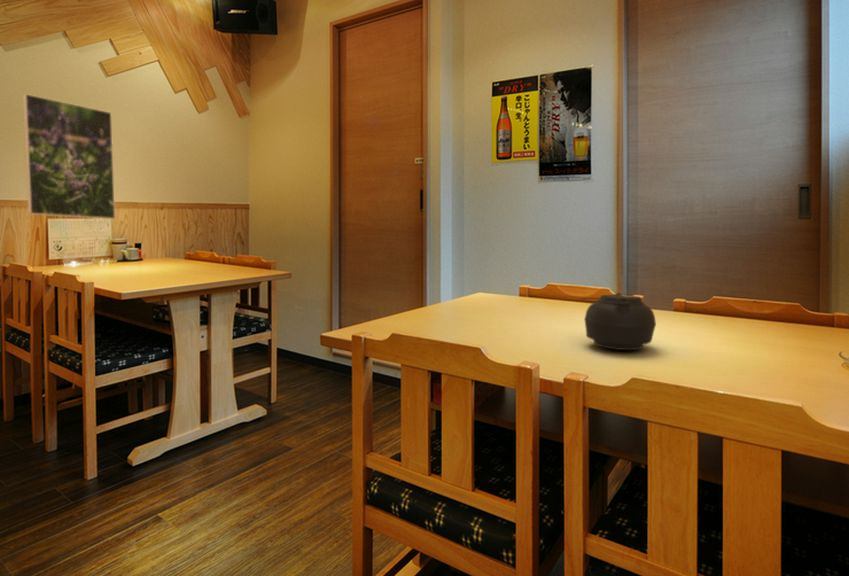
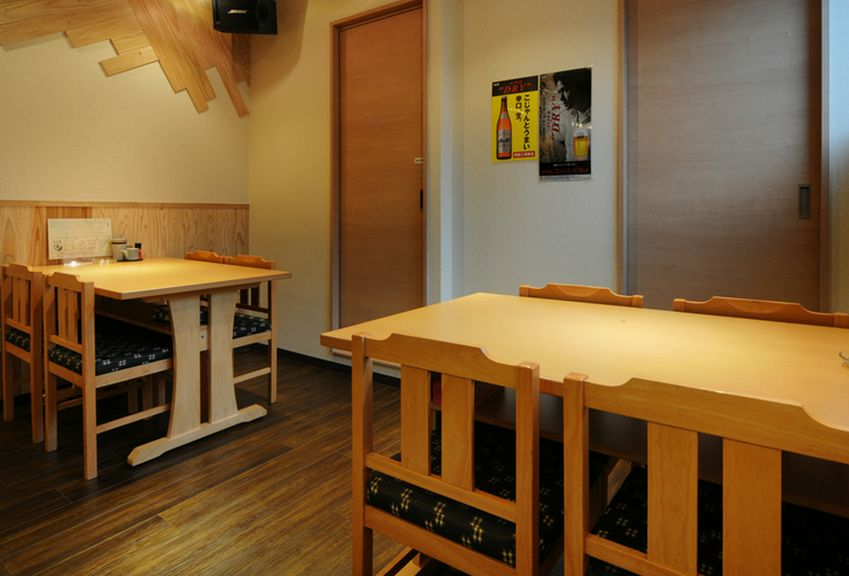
- teapot (618, 320)
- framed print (71, 160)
